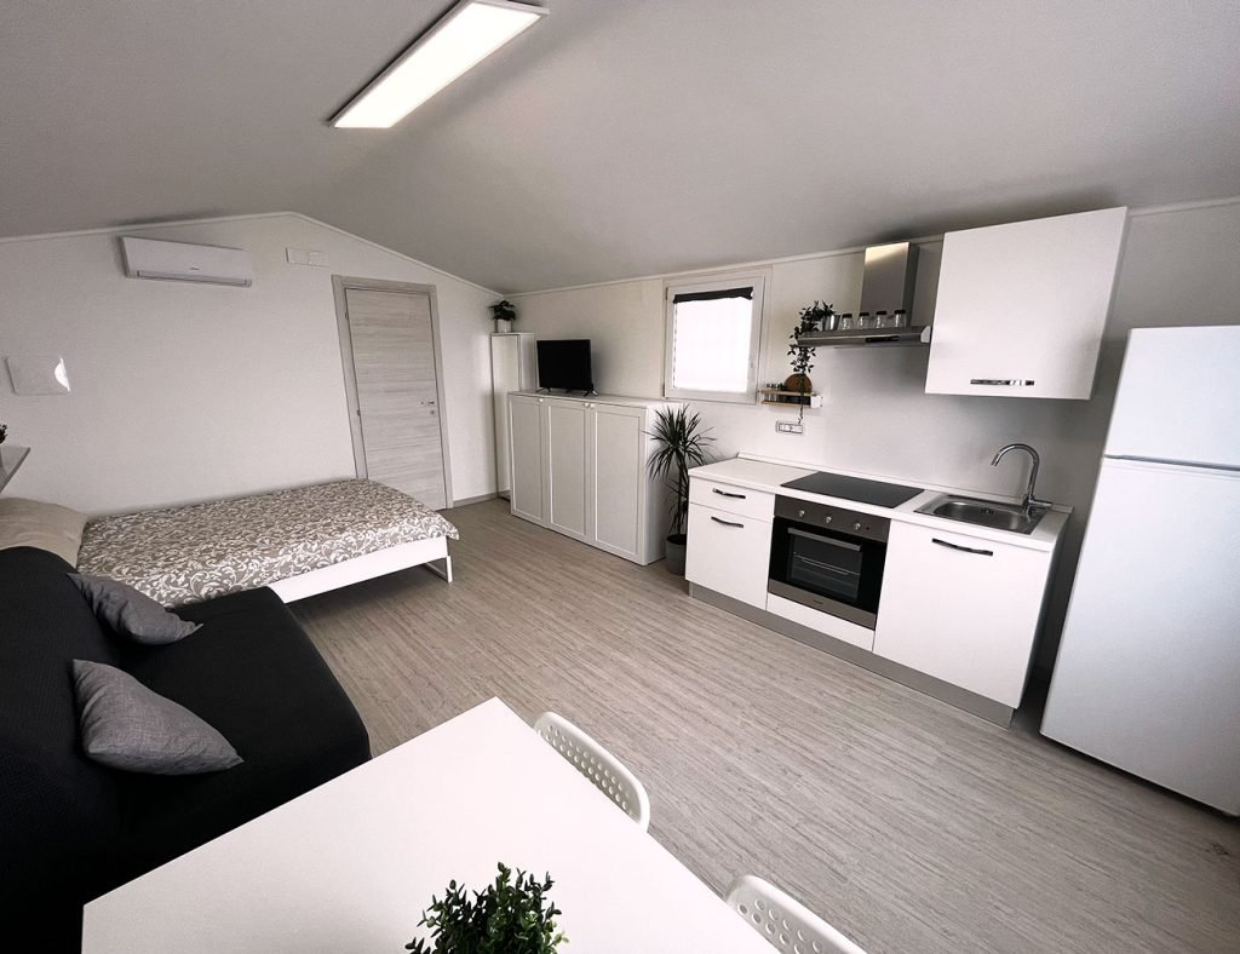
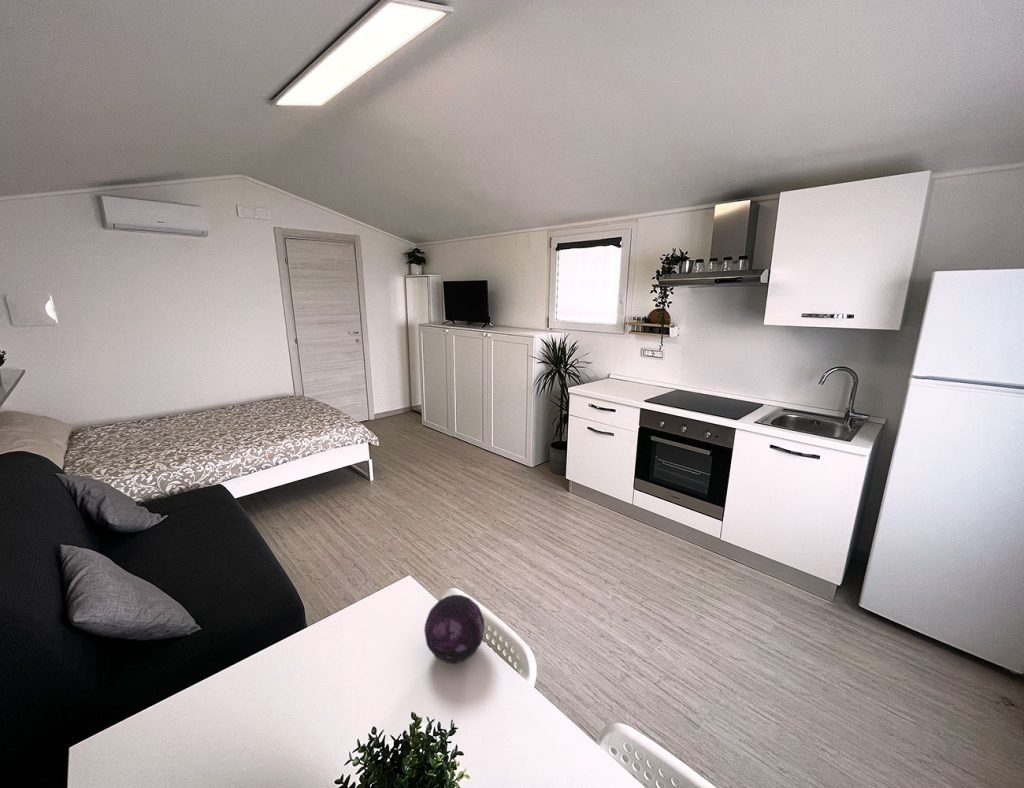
+ decorative orb (454, 627)
